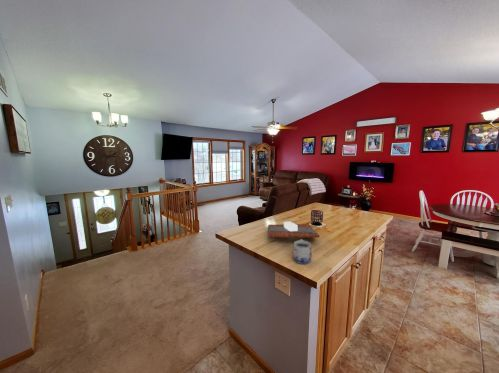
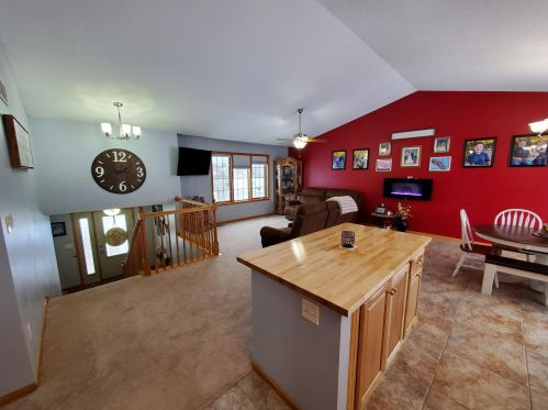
- mug (301, 250)
- cutting board (290, 228)
